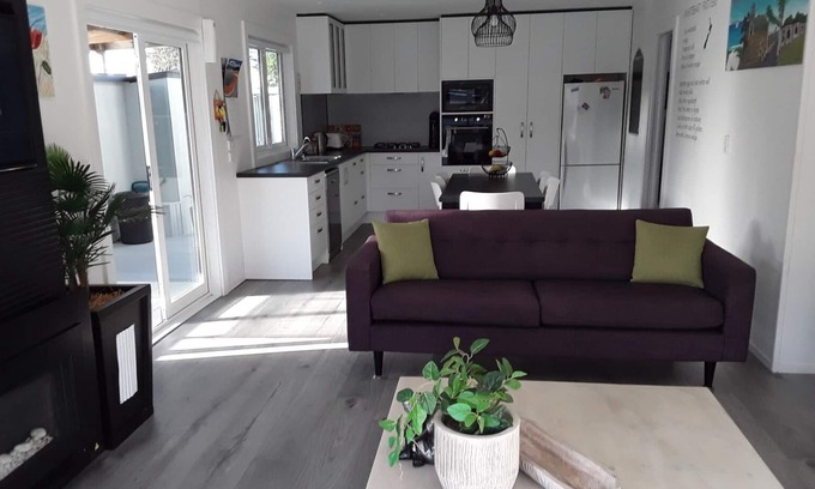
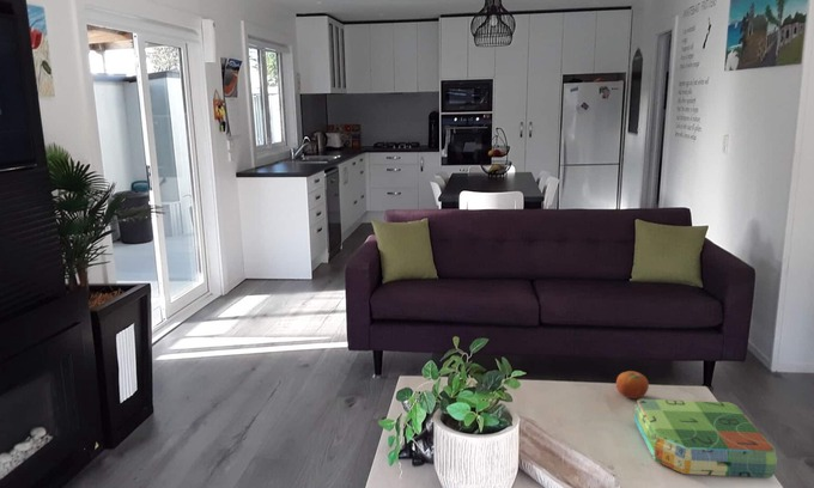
+ board game (699, 434)
+ fruit (632, 384)
